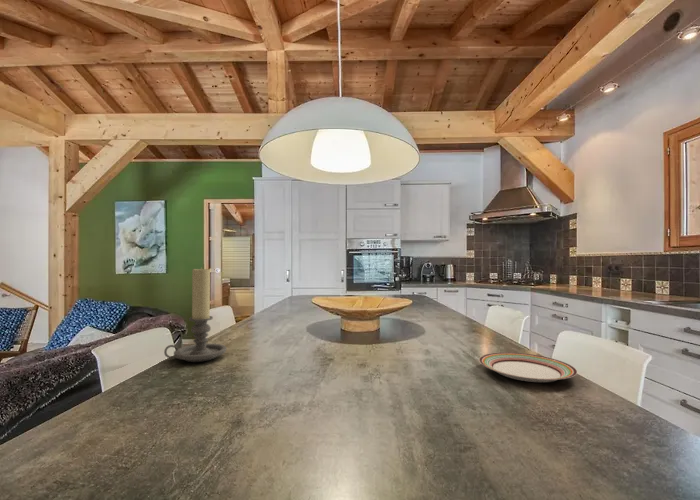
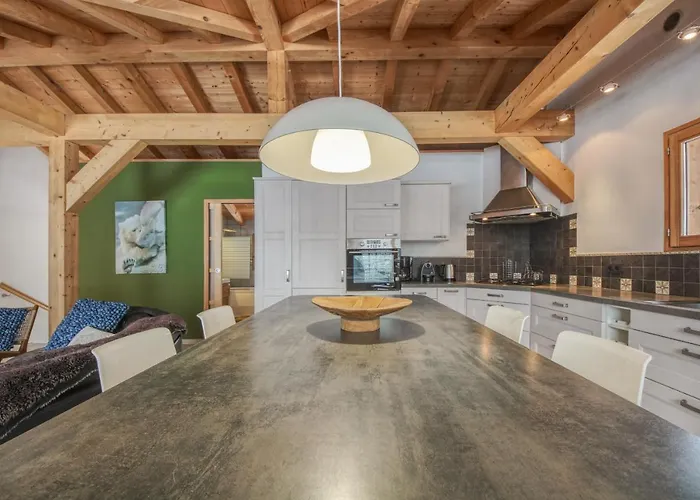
- candle holder (195, 312)
- plate (525, 368)
